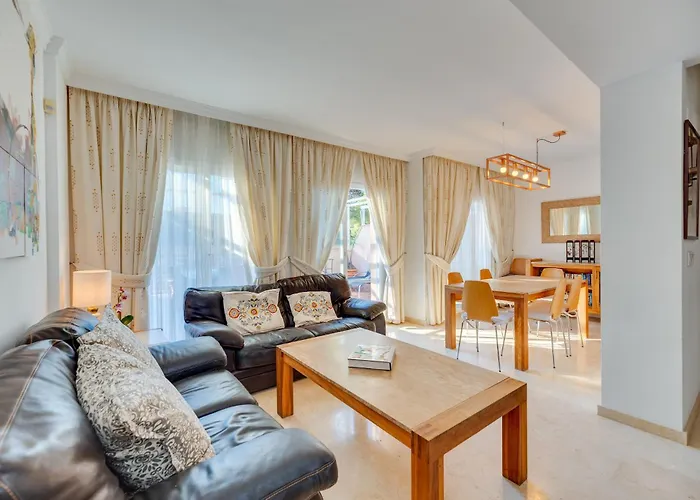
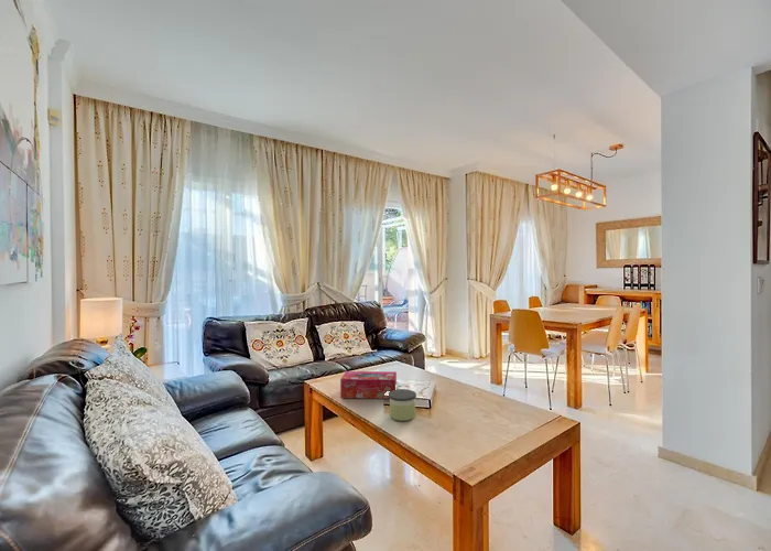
+ candle (402, 404)
+ tissue box (369, 383)
